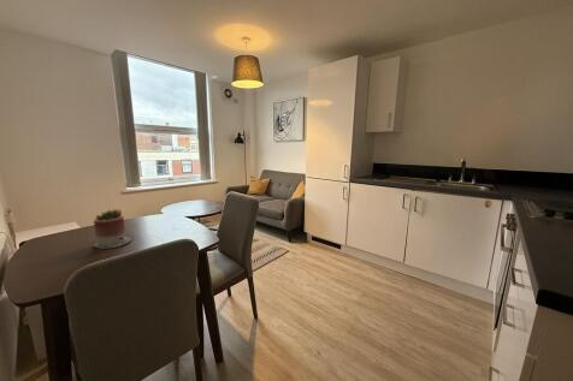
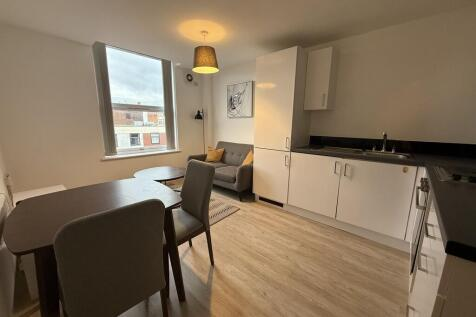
- succulent planter (111, 226)
